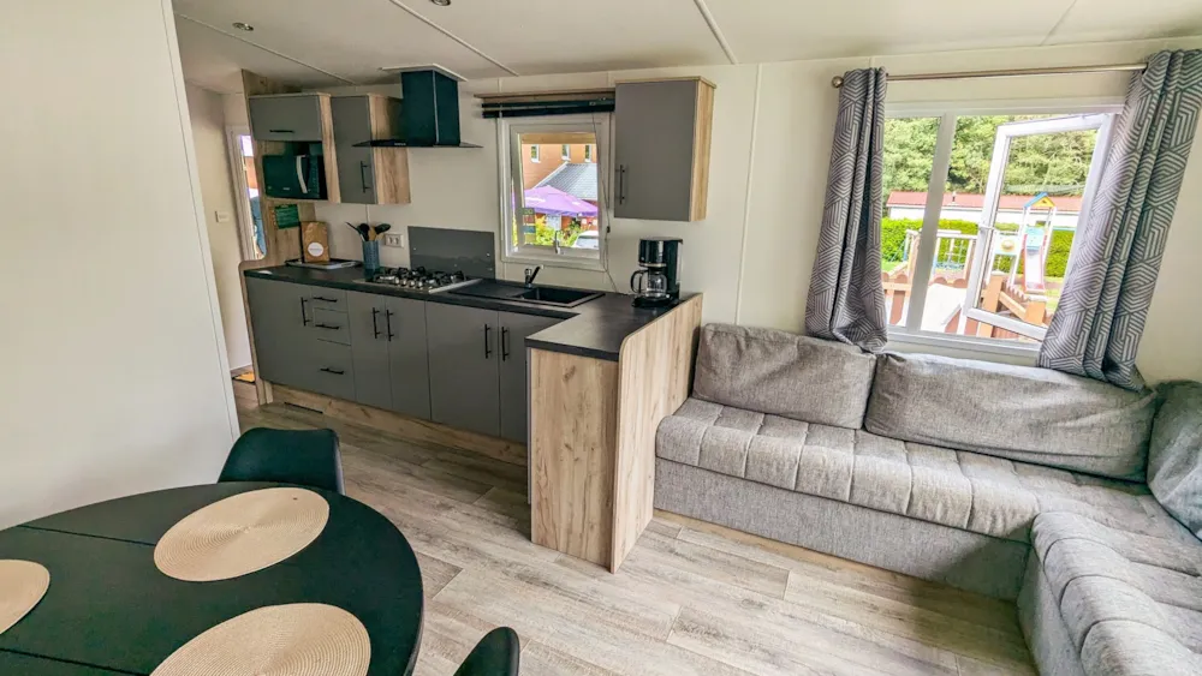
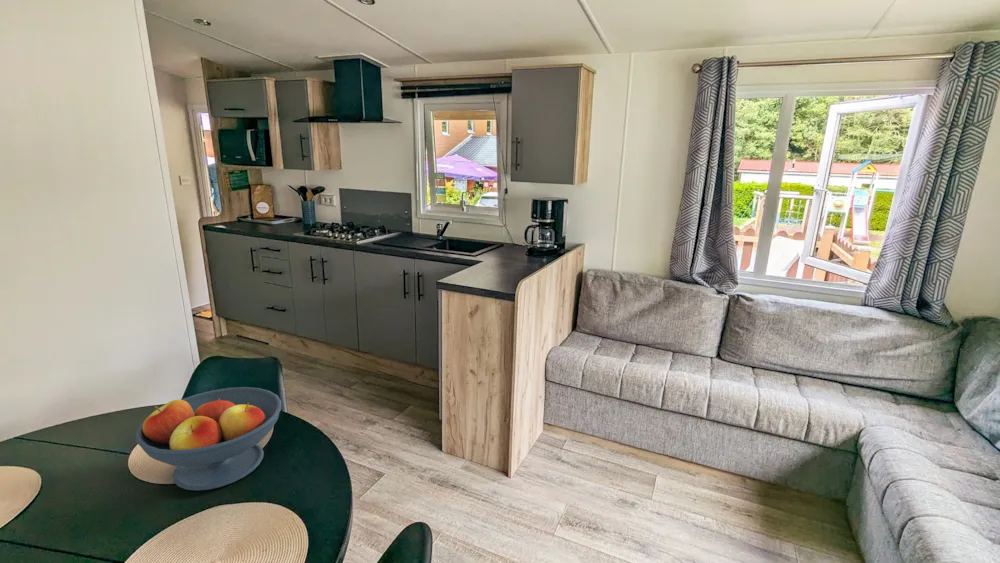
+ fruit bowl (215, 431)
